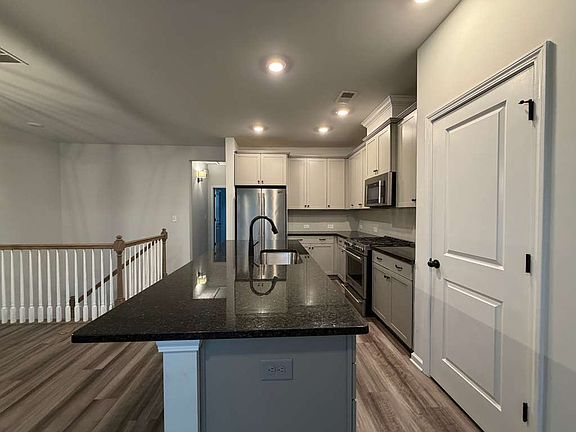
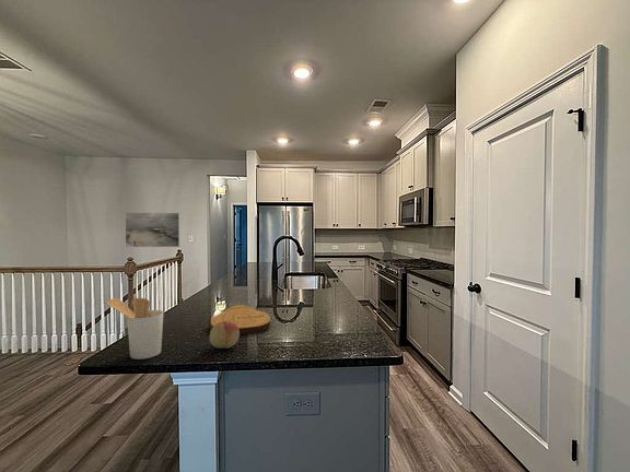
+ utensil holder (136, 324)
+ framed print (152, 229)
+ key chain (240, 315)
+ fruit (224, 334)
